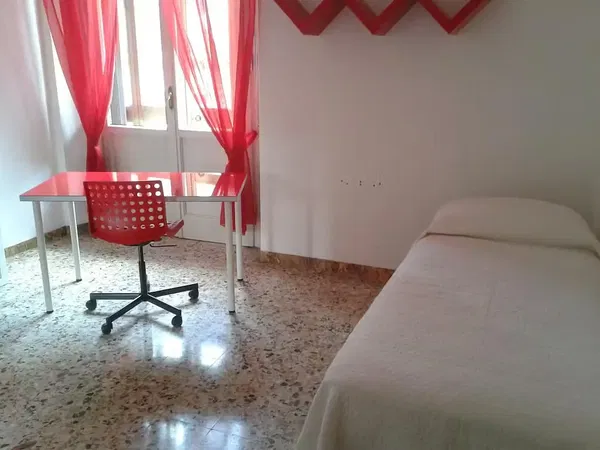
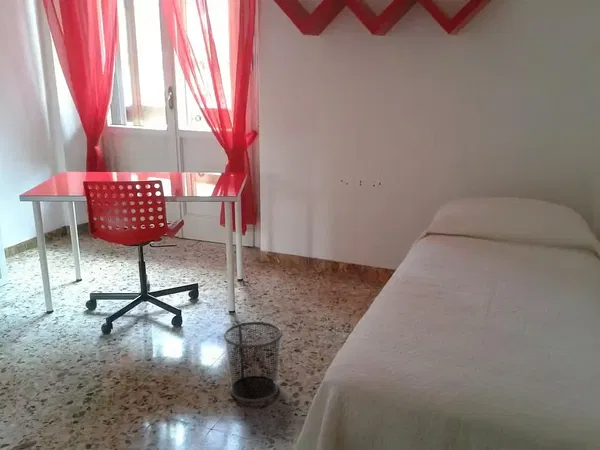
+ waste bin (253, 361)
